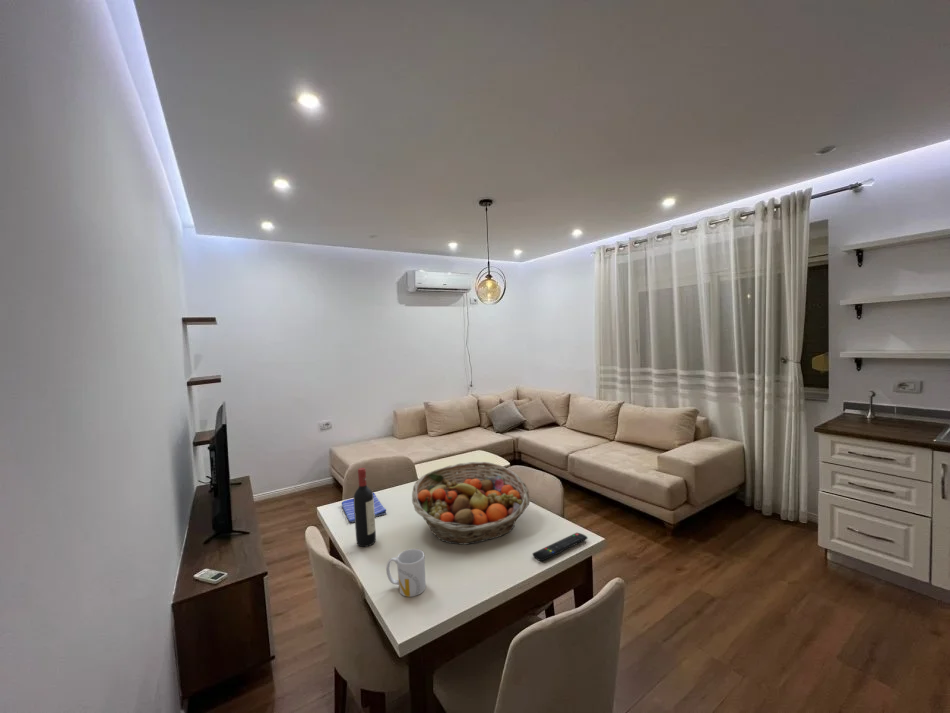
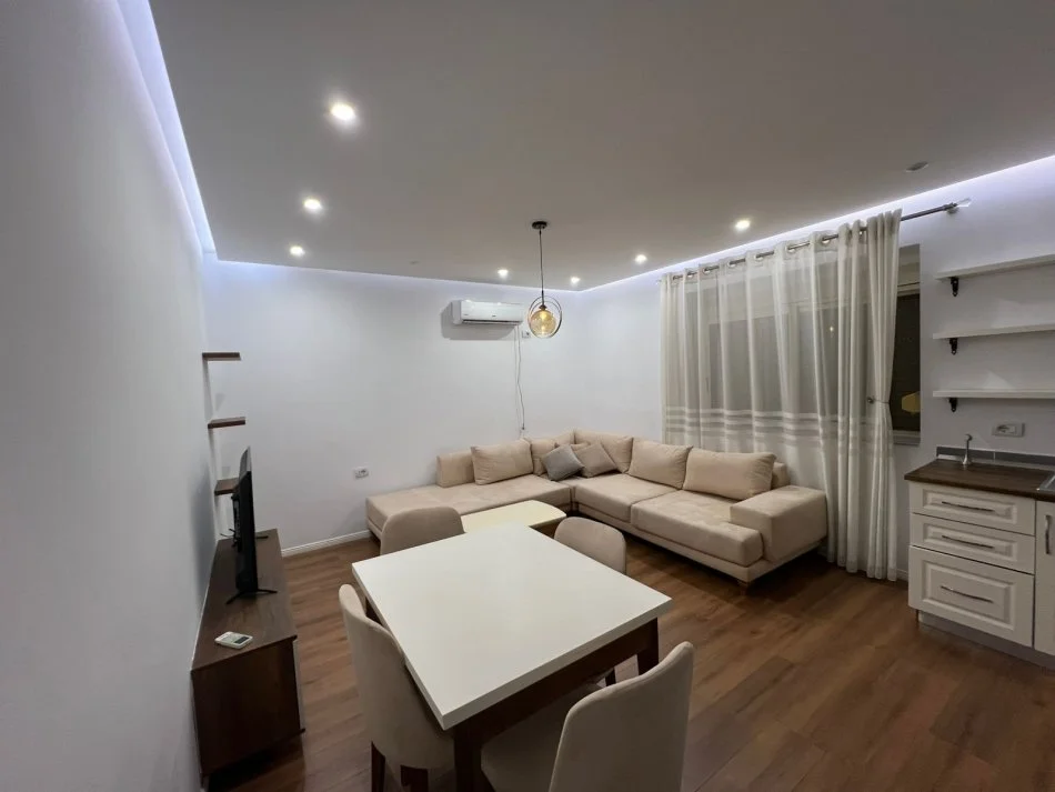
- mug (406, 572)
- fruit basket (471, 500)
- wine bottle (364, 505)
- dish towel (353, 506)
- remote control (561, 546)
